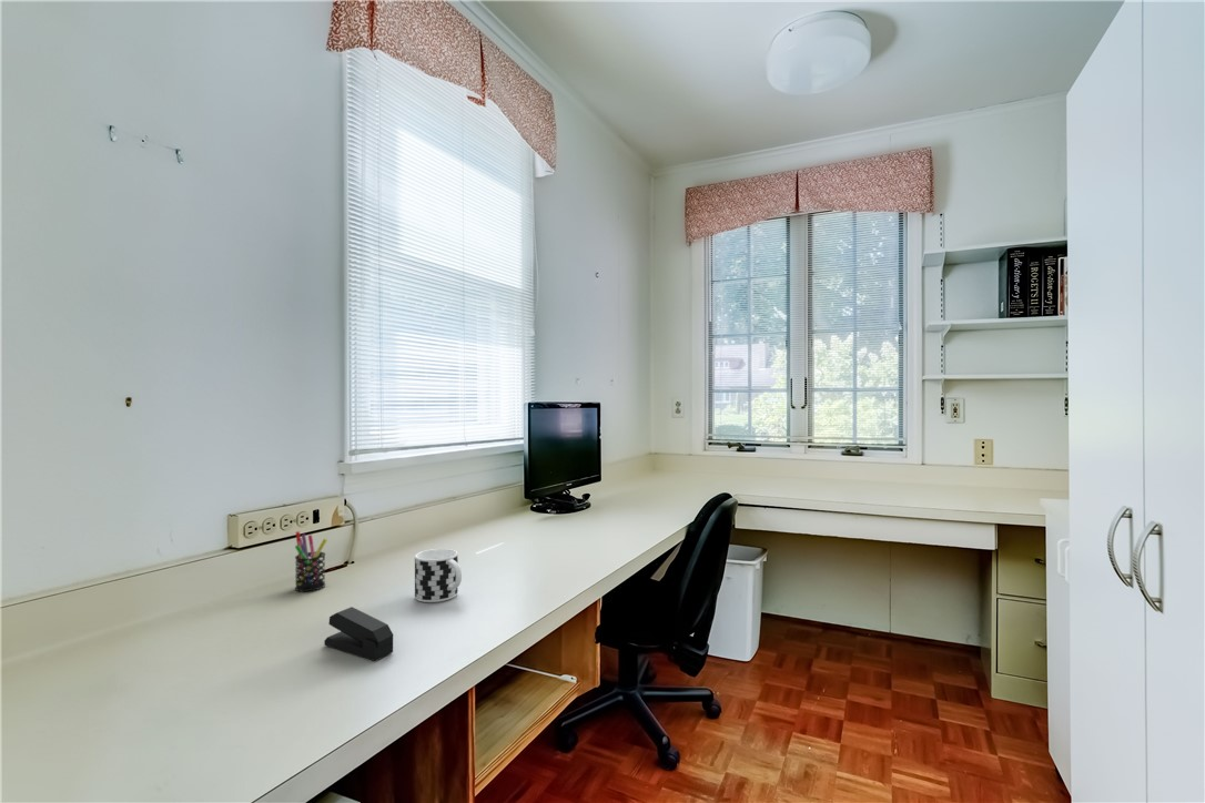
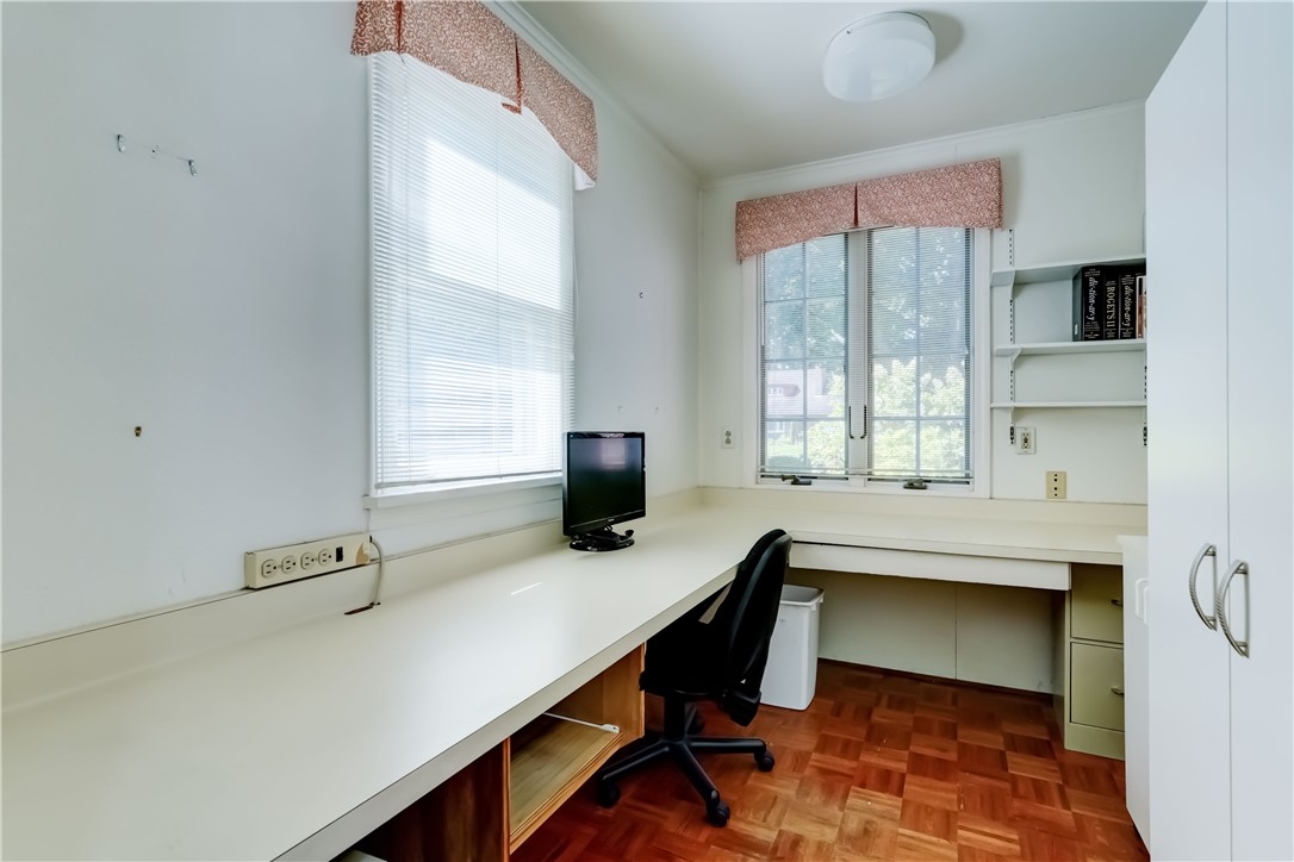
- stapler (358, 631)
- cup (441, 576)
- pen holder (306, 560)
